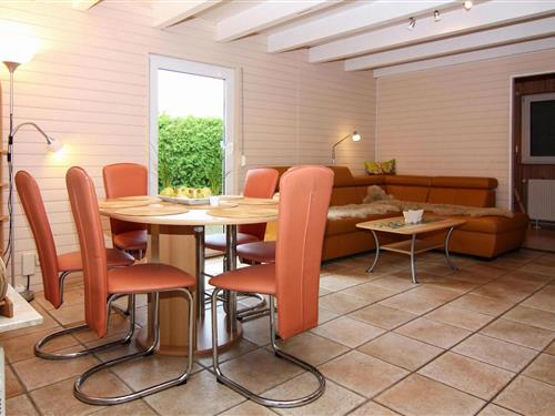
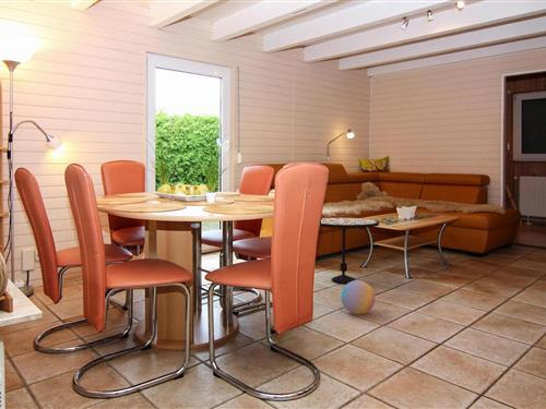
+ side table (343, 251)
+ ball (357, 297)
